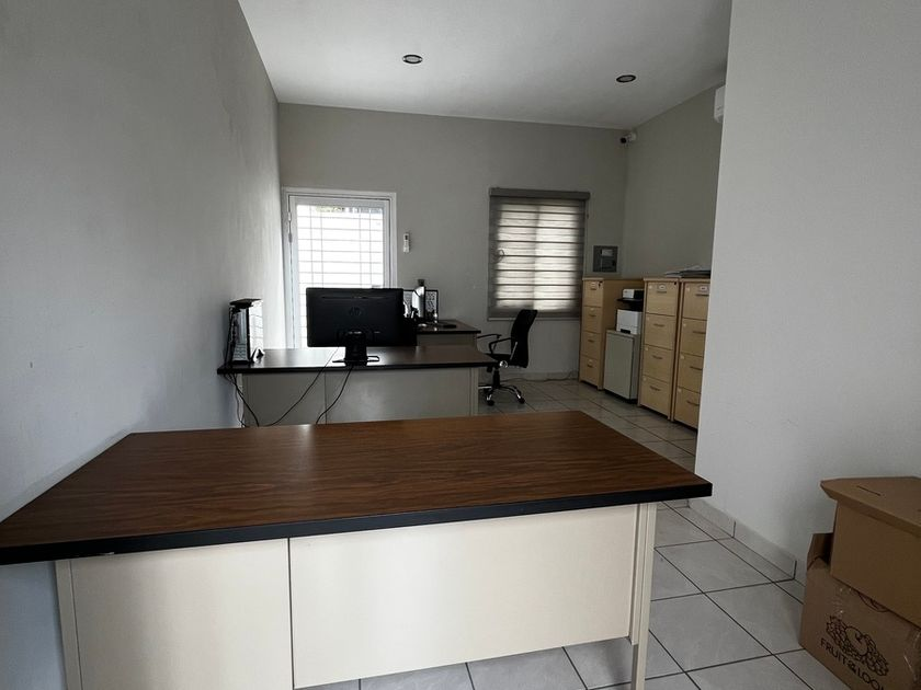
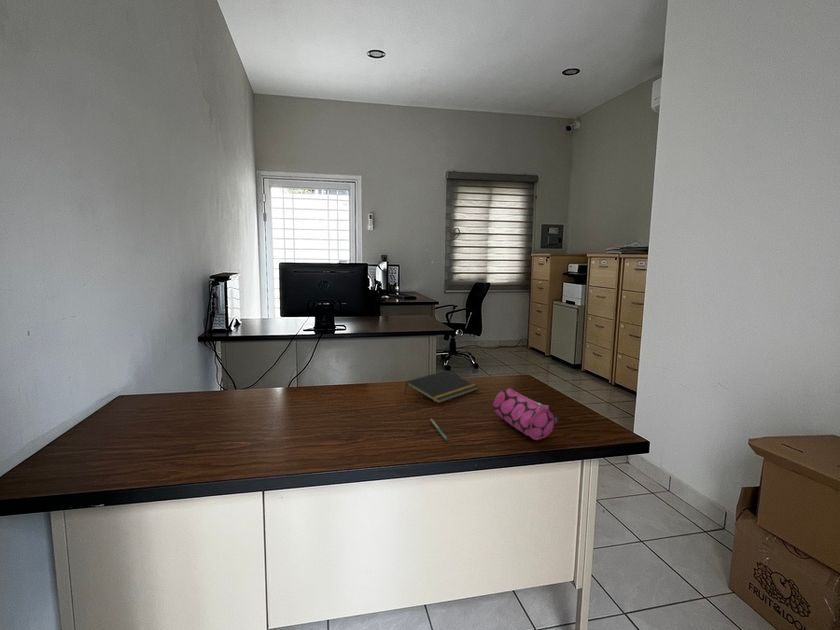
+ pen (438, 428)
+ notepad (442, 385)
+ pencil case (522, 411)
